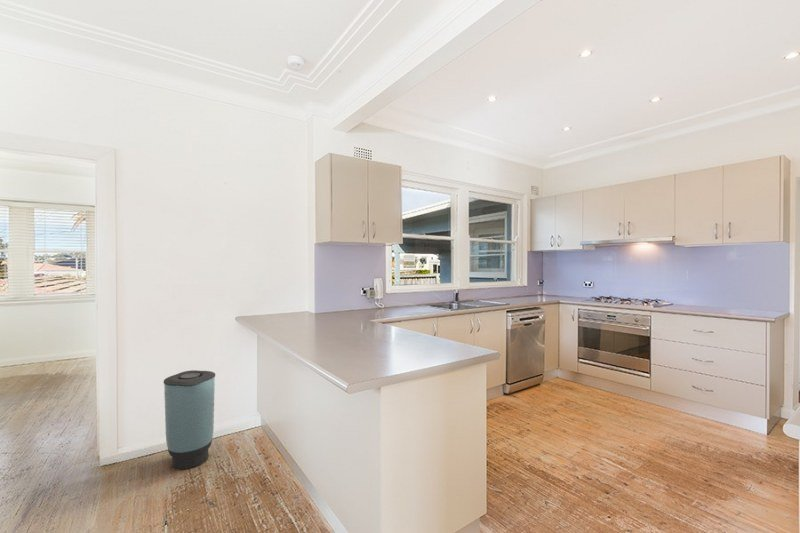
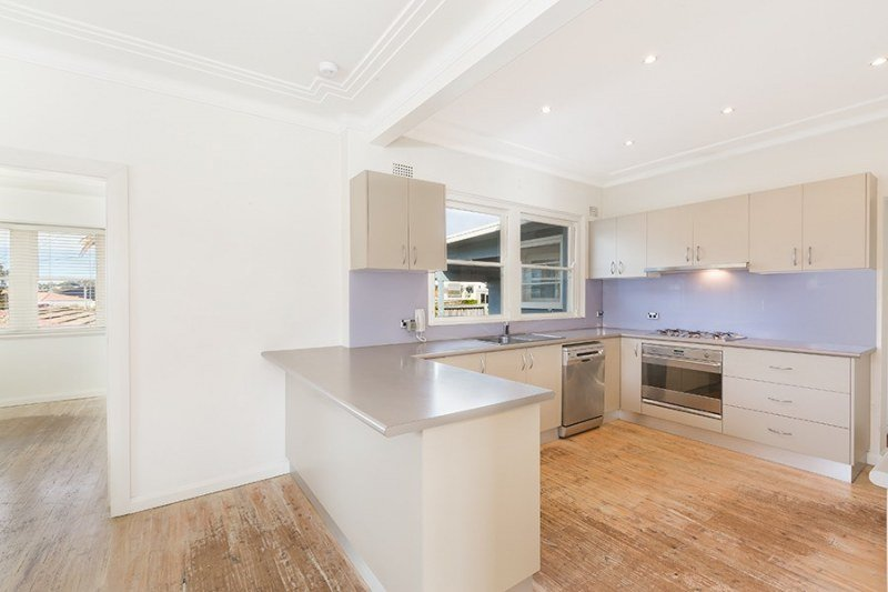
- trash can (190, 416)
